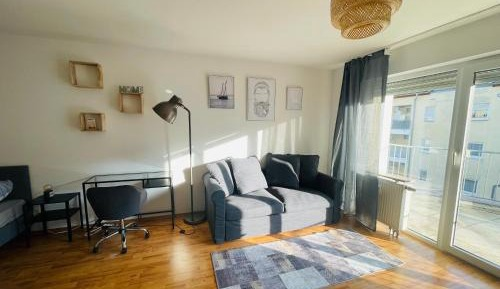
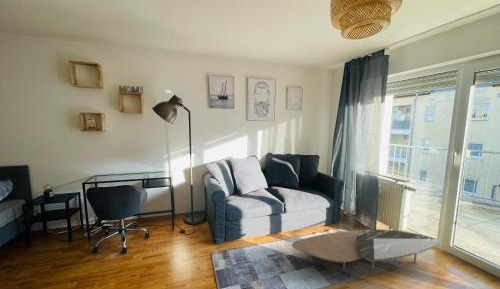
+ coffee table (365, 250)
